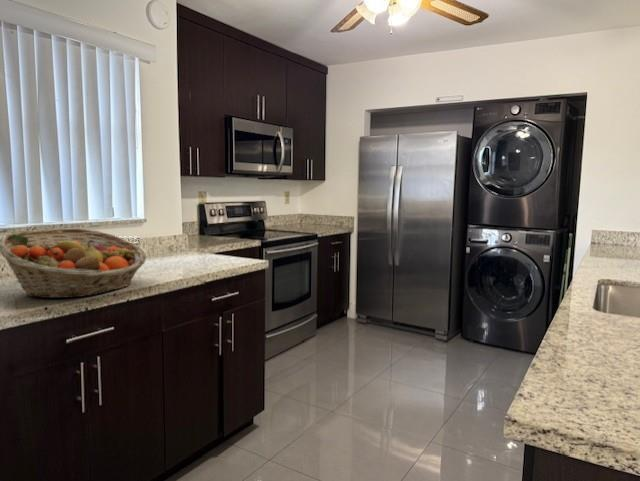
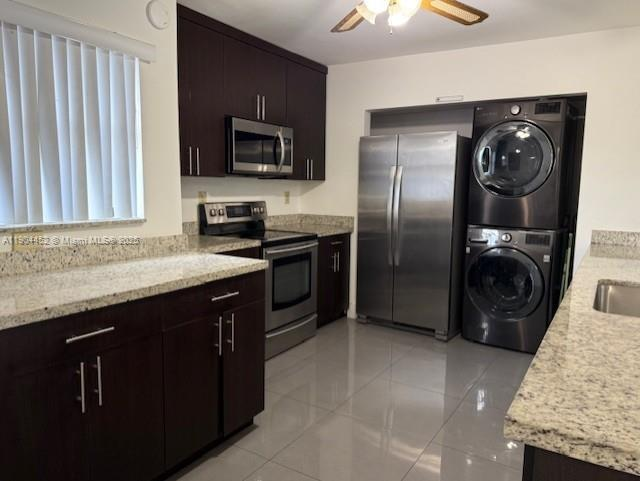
- fruit basket (77, 259)
